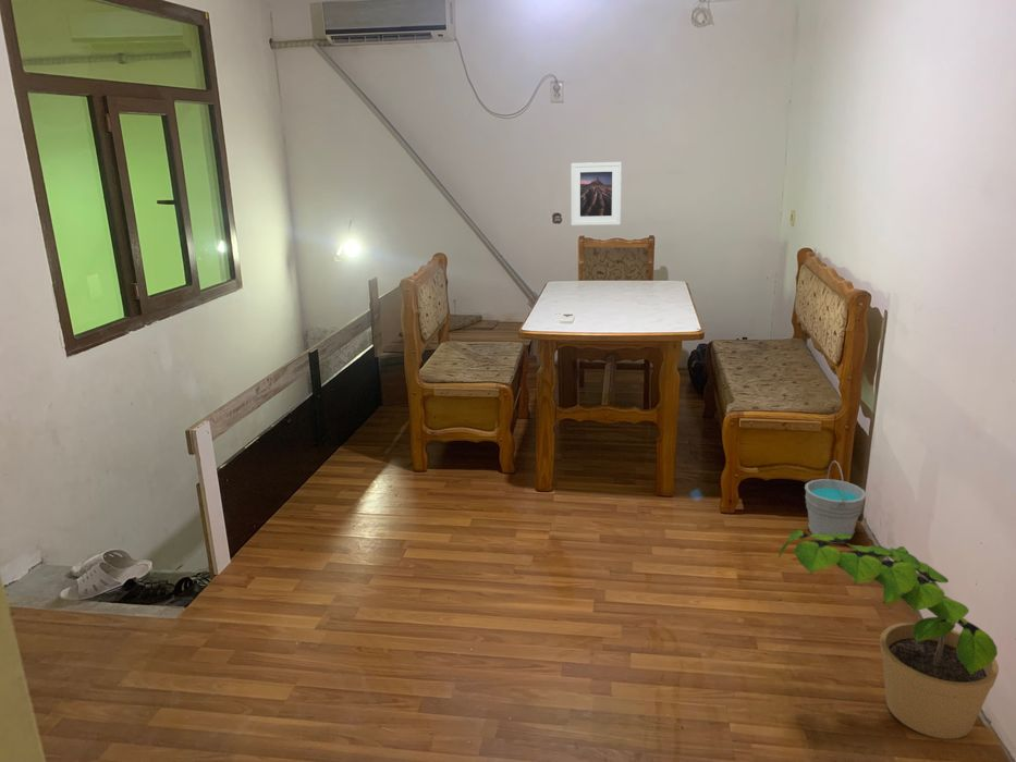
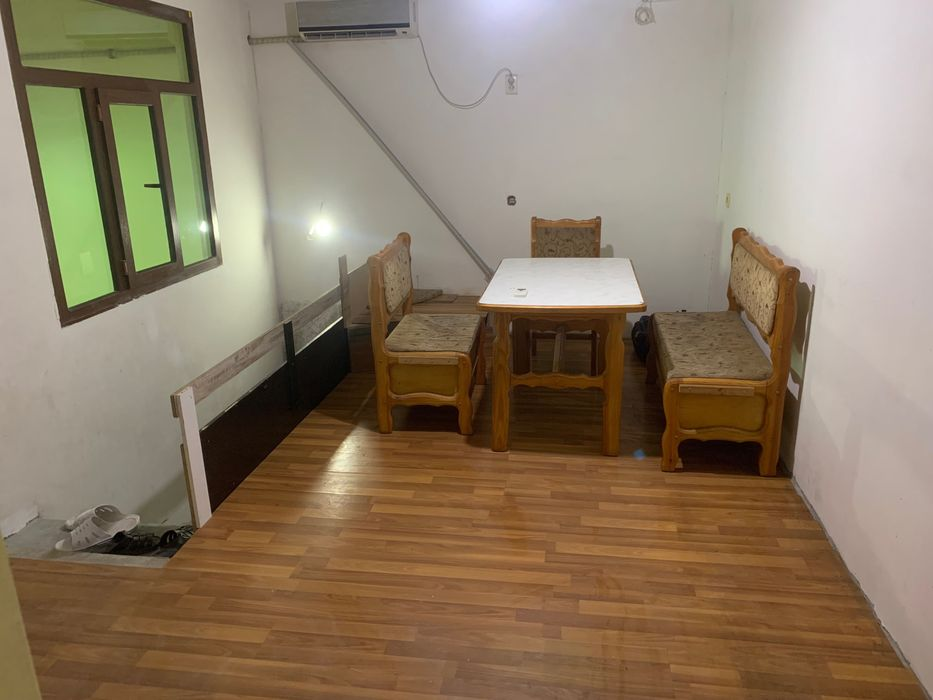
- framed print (596, 194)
- potted plant (888, 627)
- bucket (834, 497)
